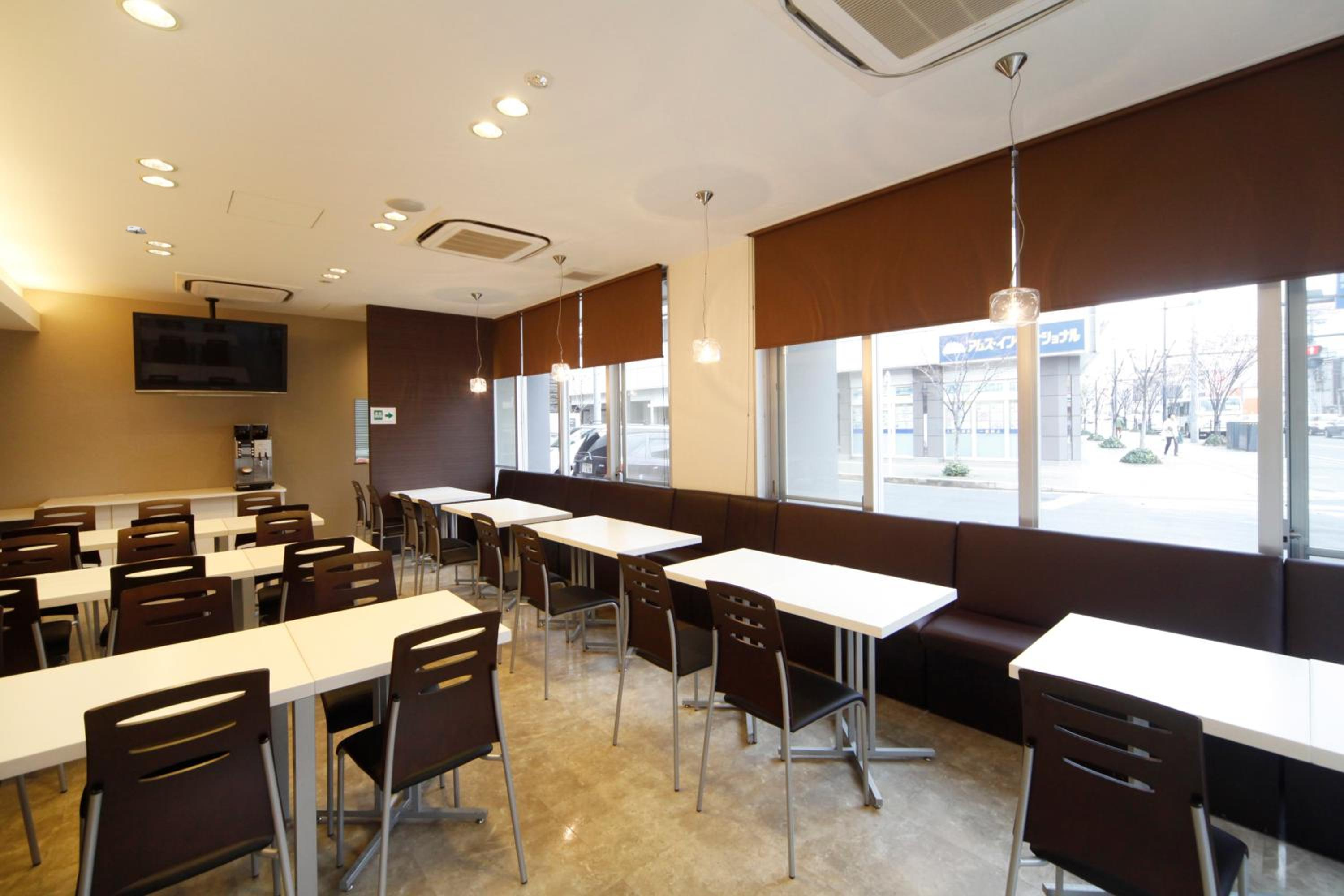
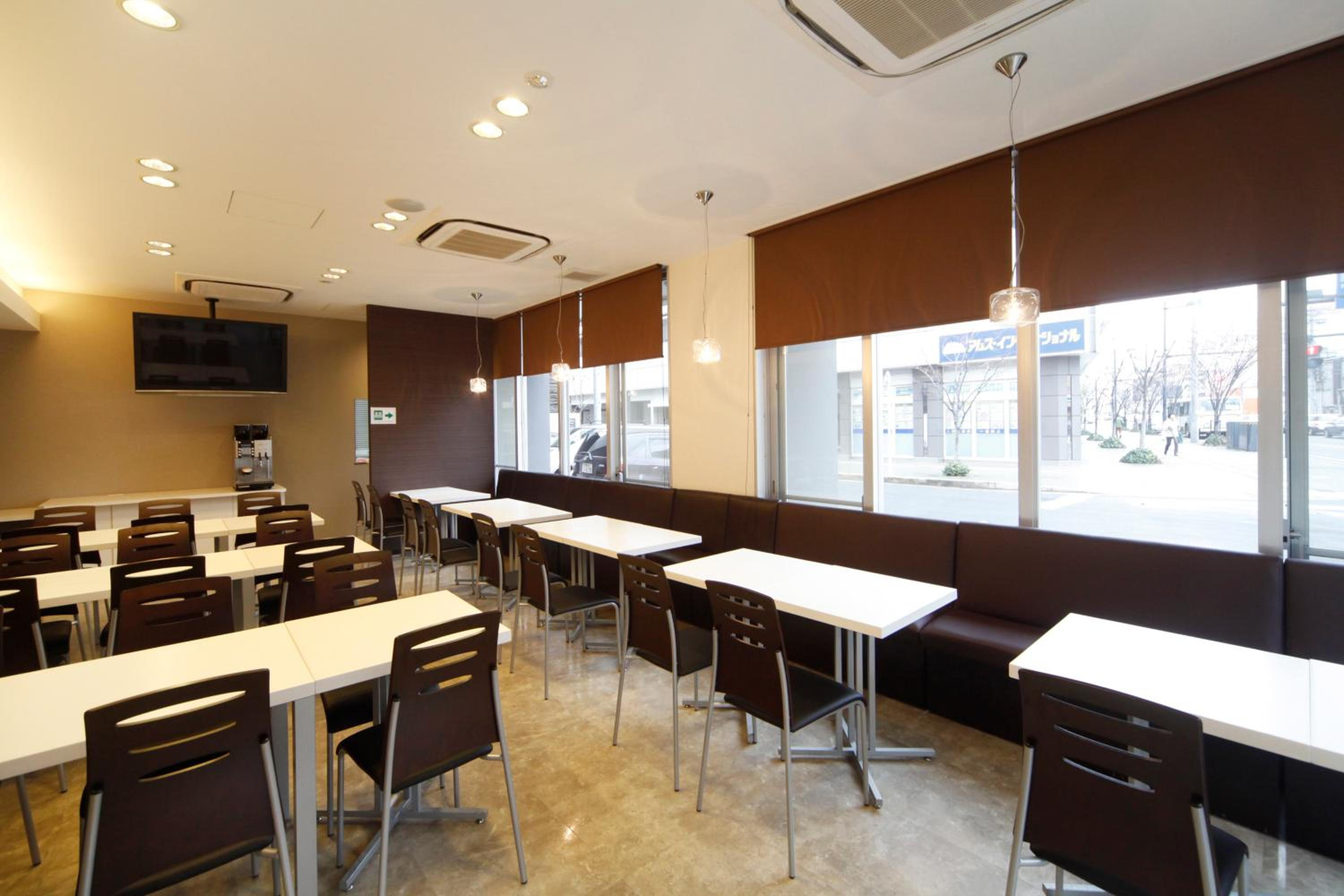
- smoke detector (136, 230)
